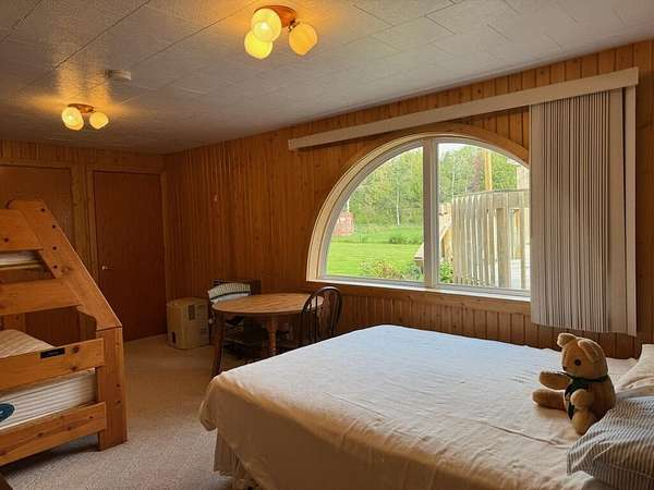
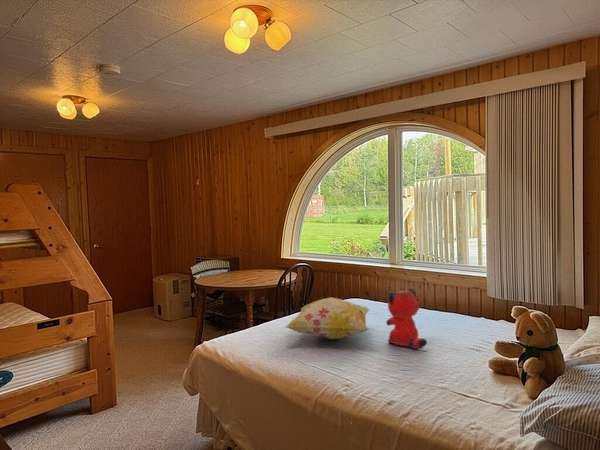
+ stuffed animal (407, 318)
+ decorative pillow (331, 317)
